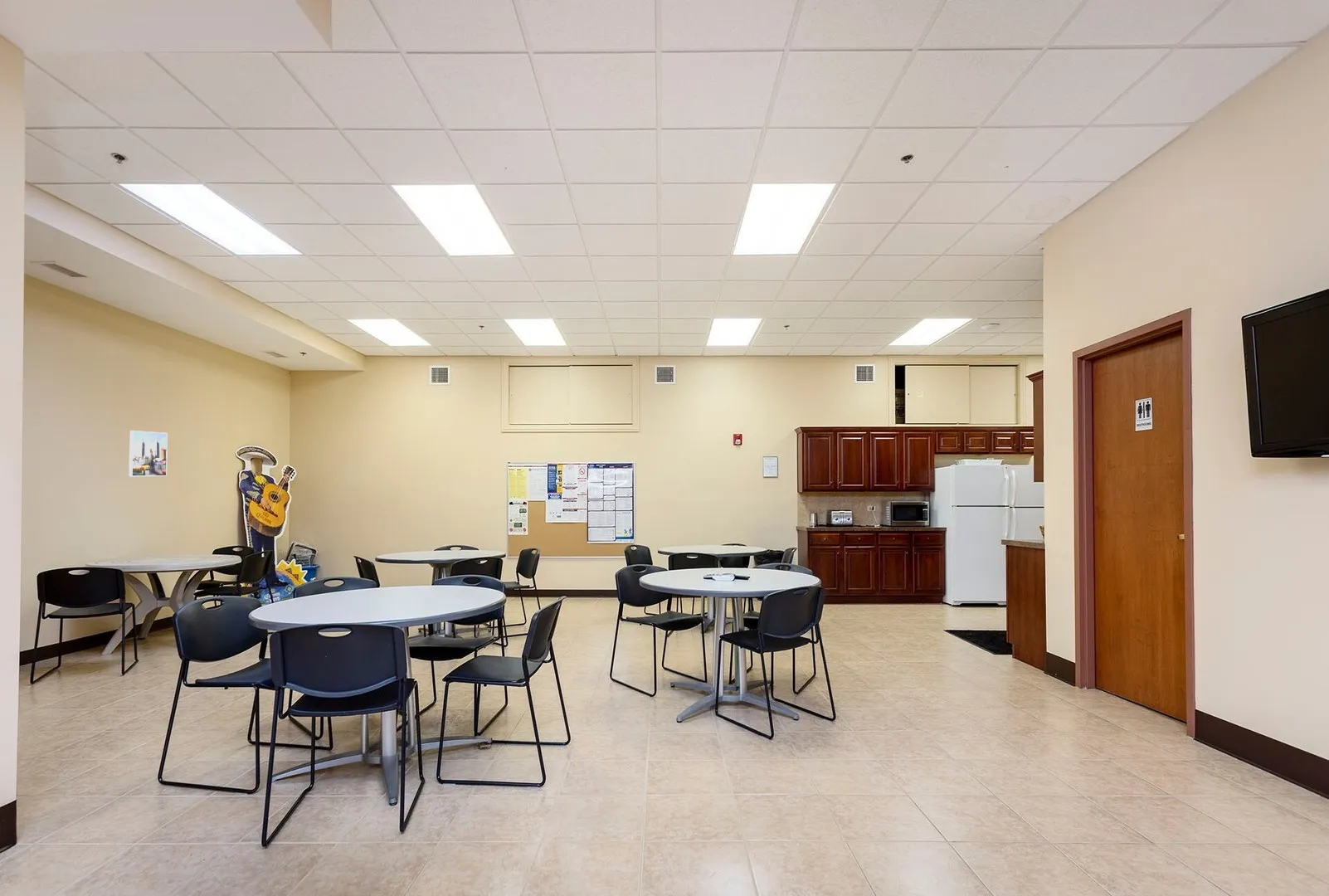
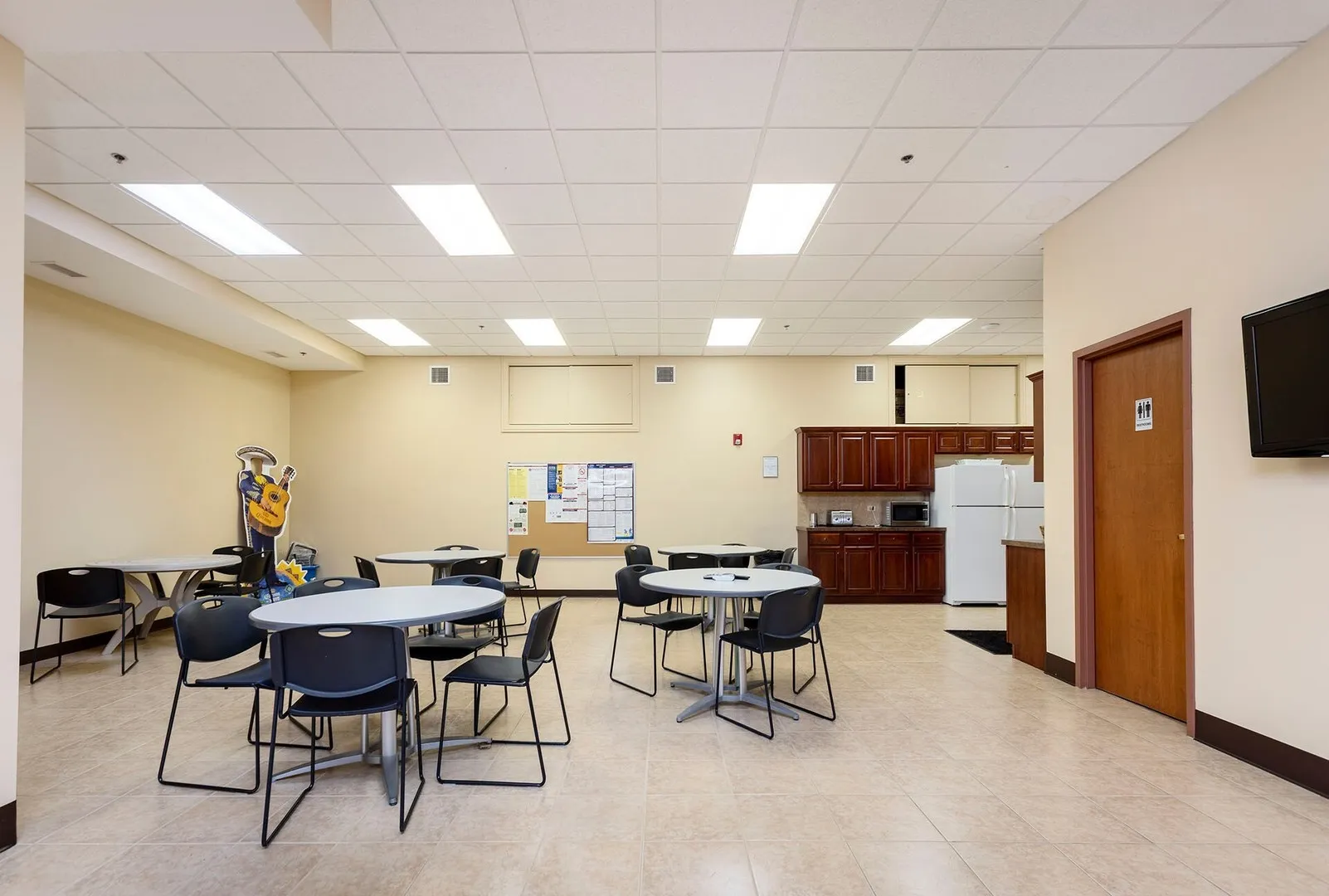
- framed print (148, 454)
